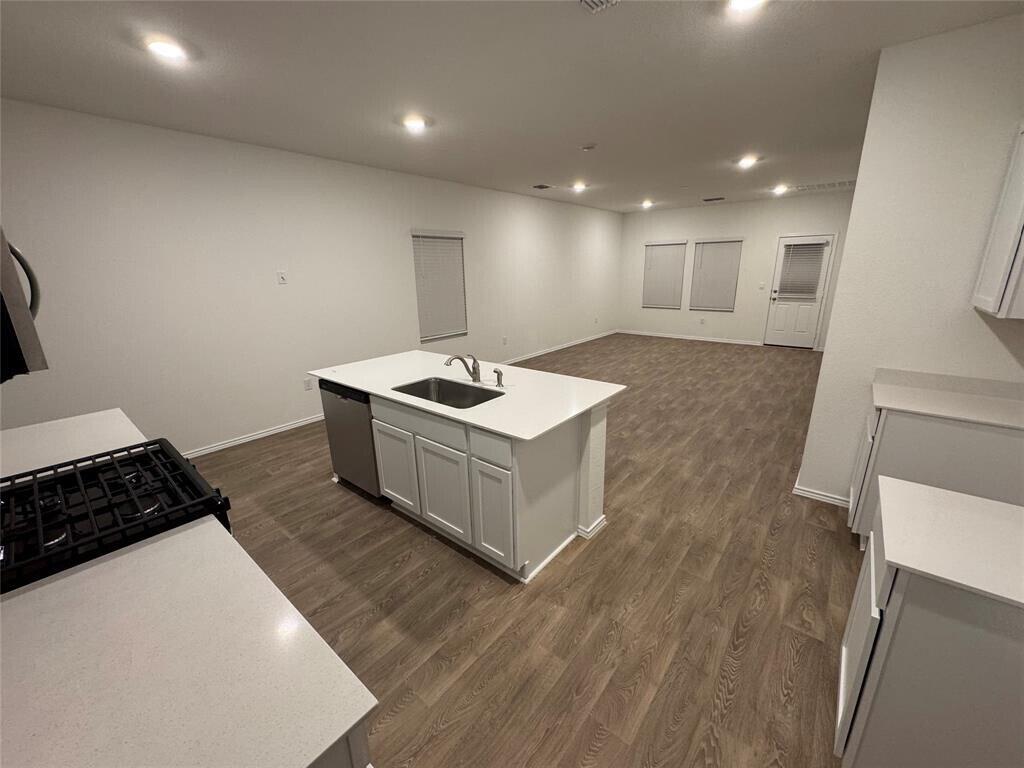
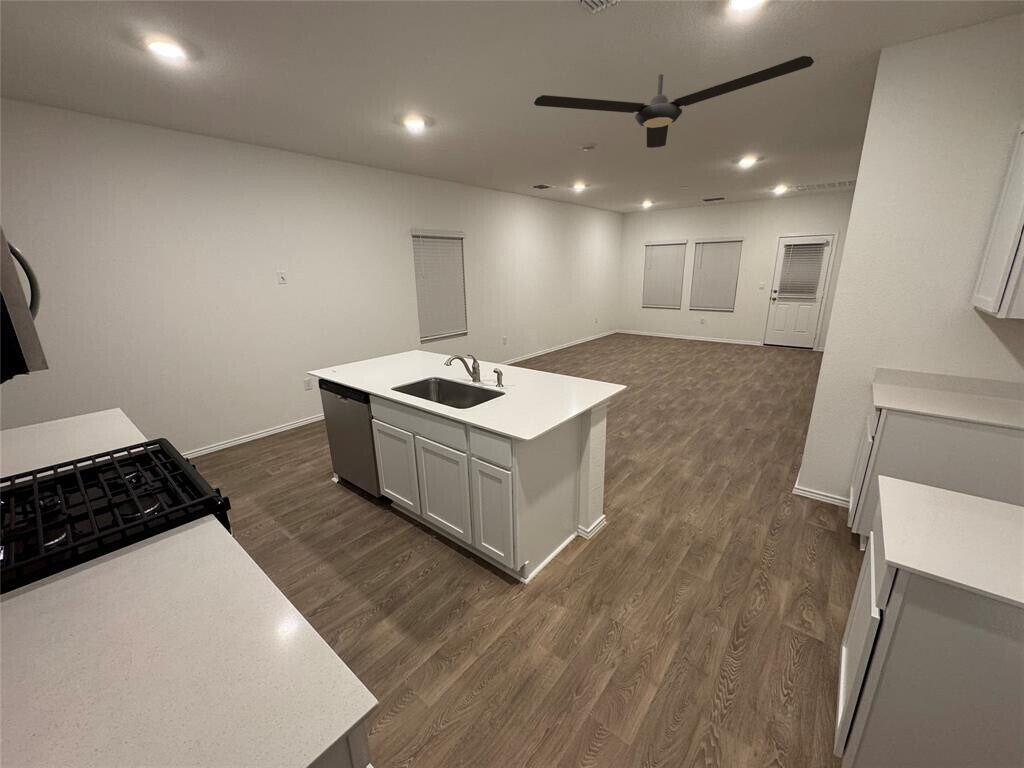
+ ceiling fan (658, 110)
